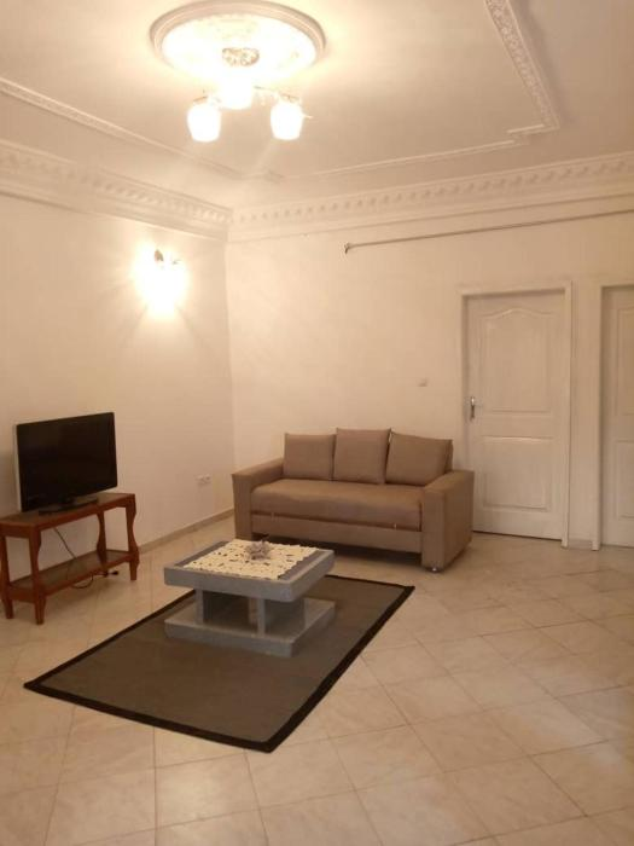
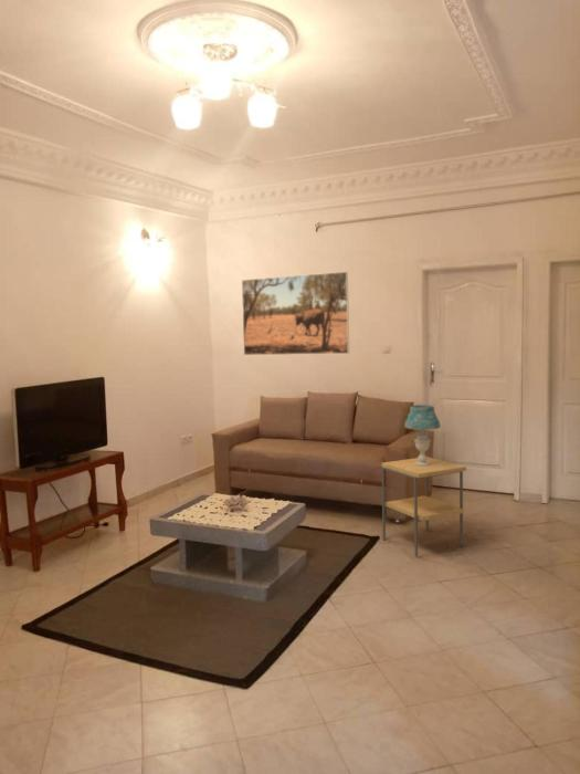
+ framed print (293, 315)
+ table lamp (422, 435)
+ side table (423, 504)
